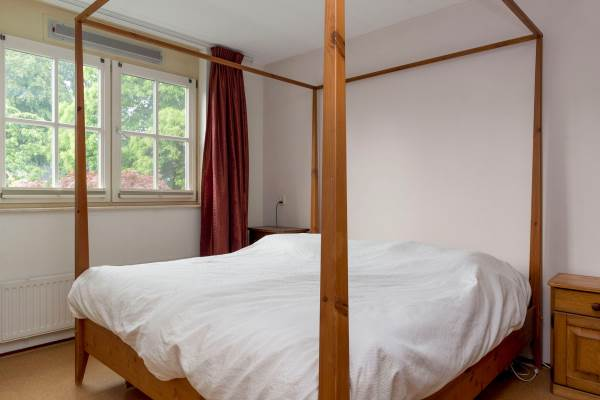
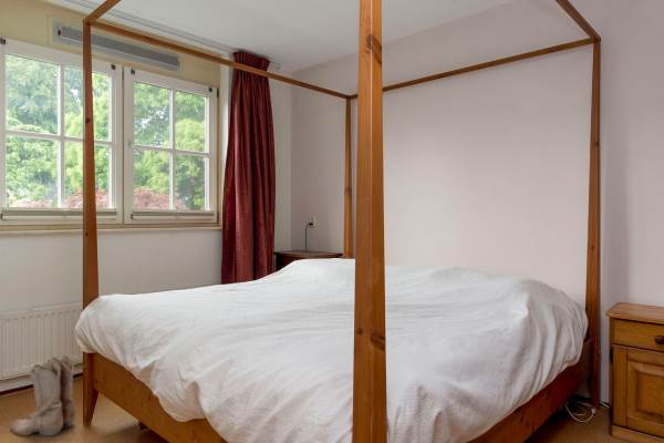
+ boots (43, 392)
